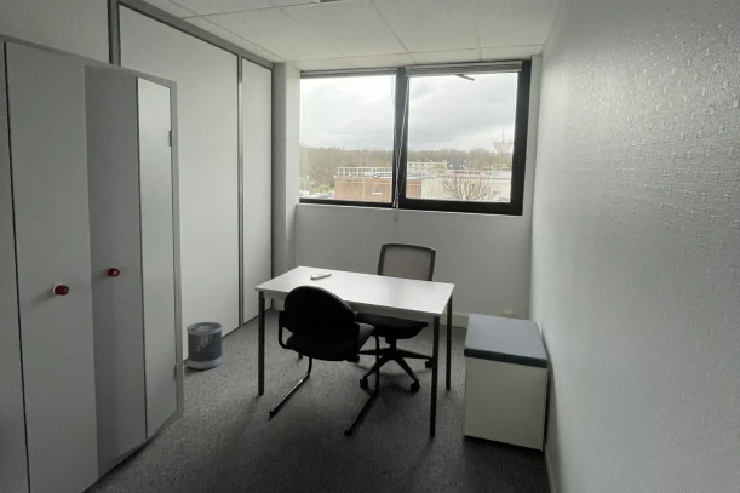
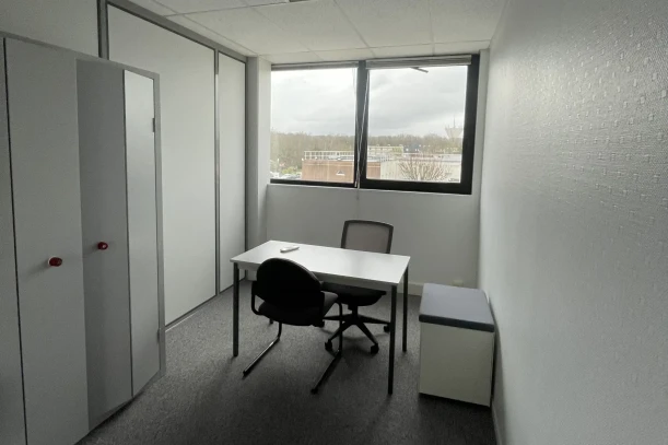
- wastebasket (205, 344)
